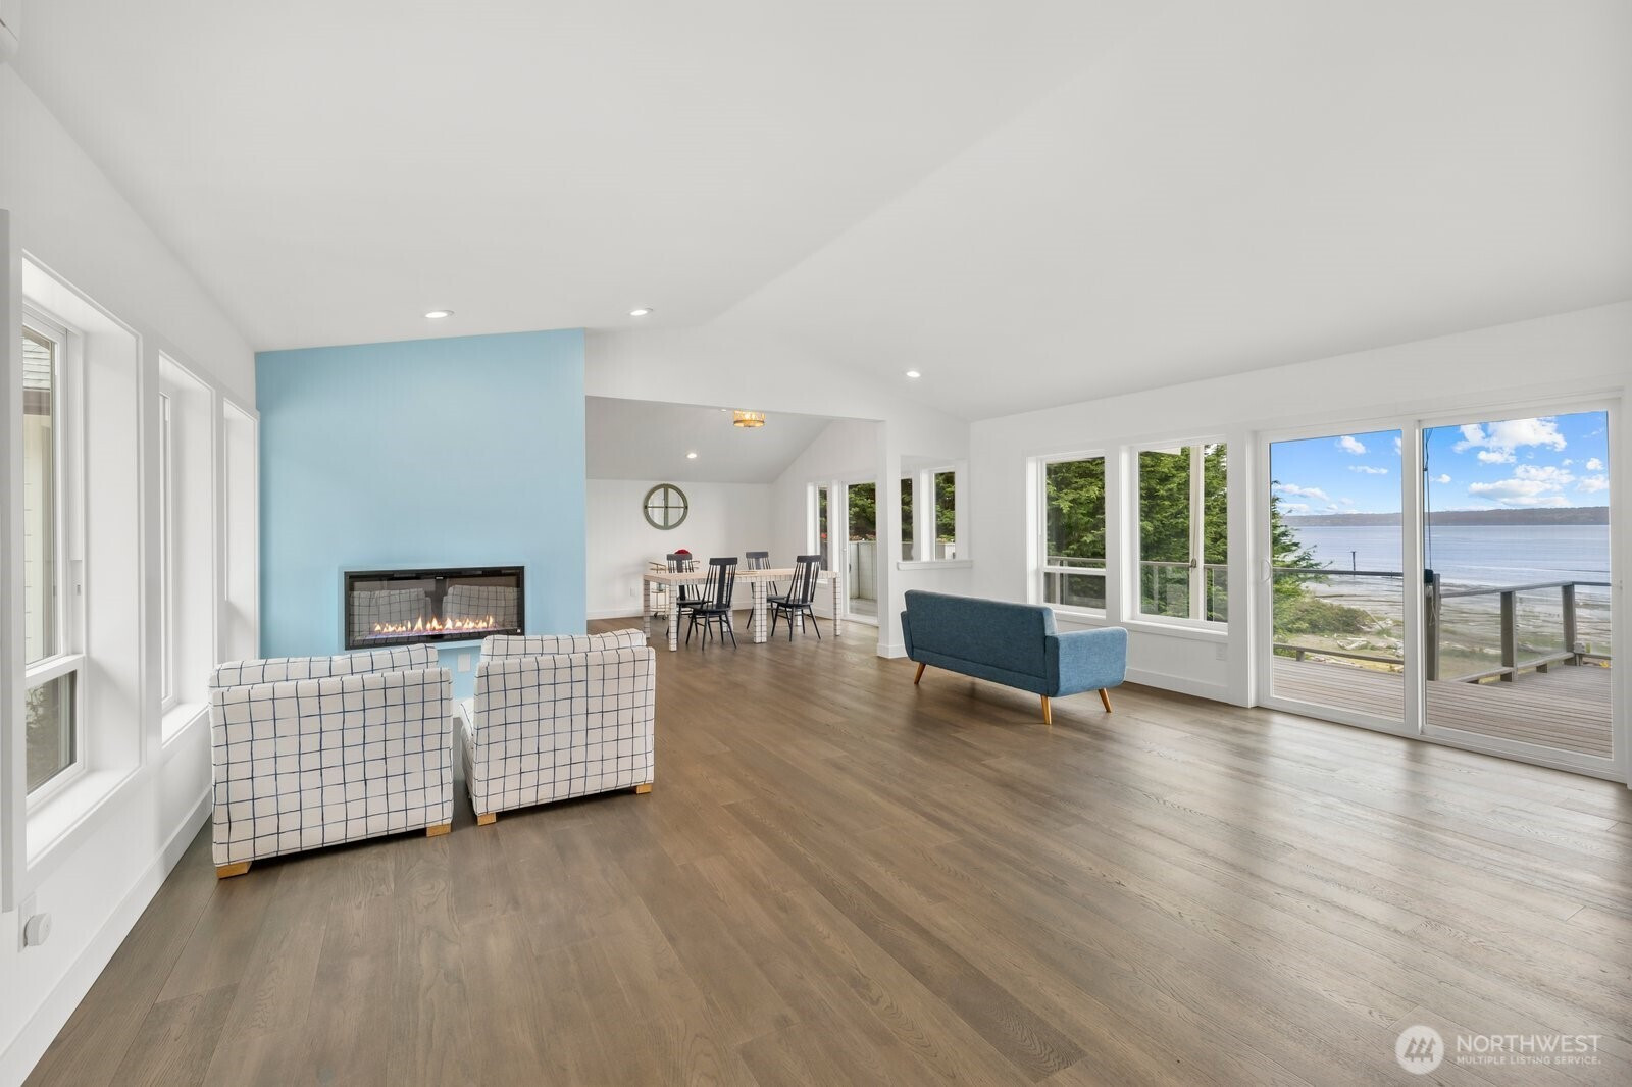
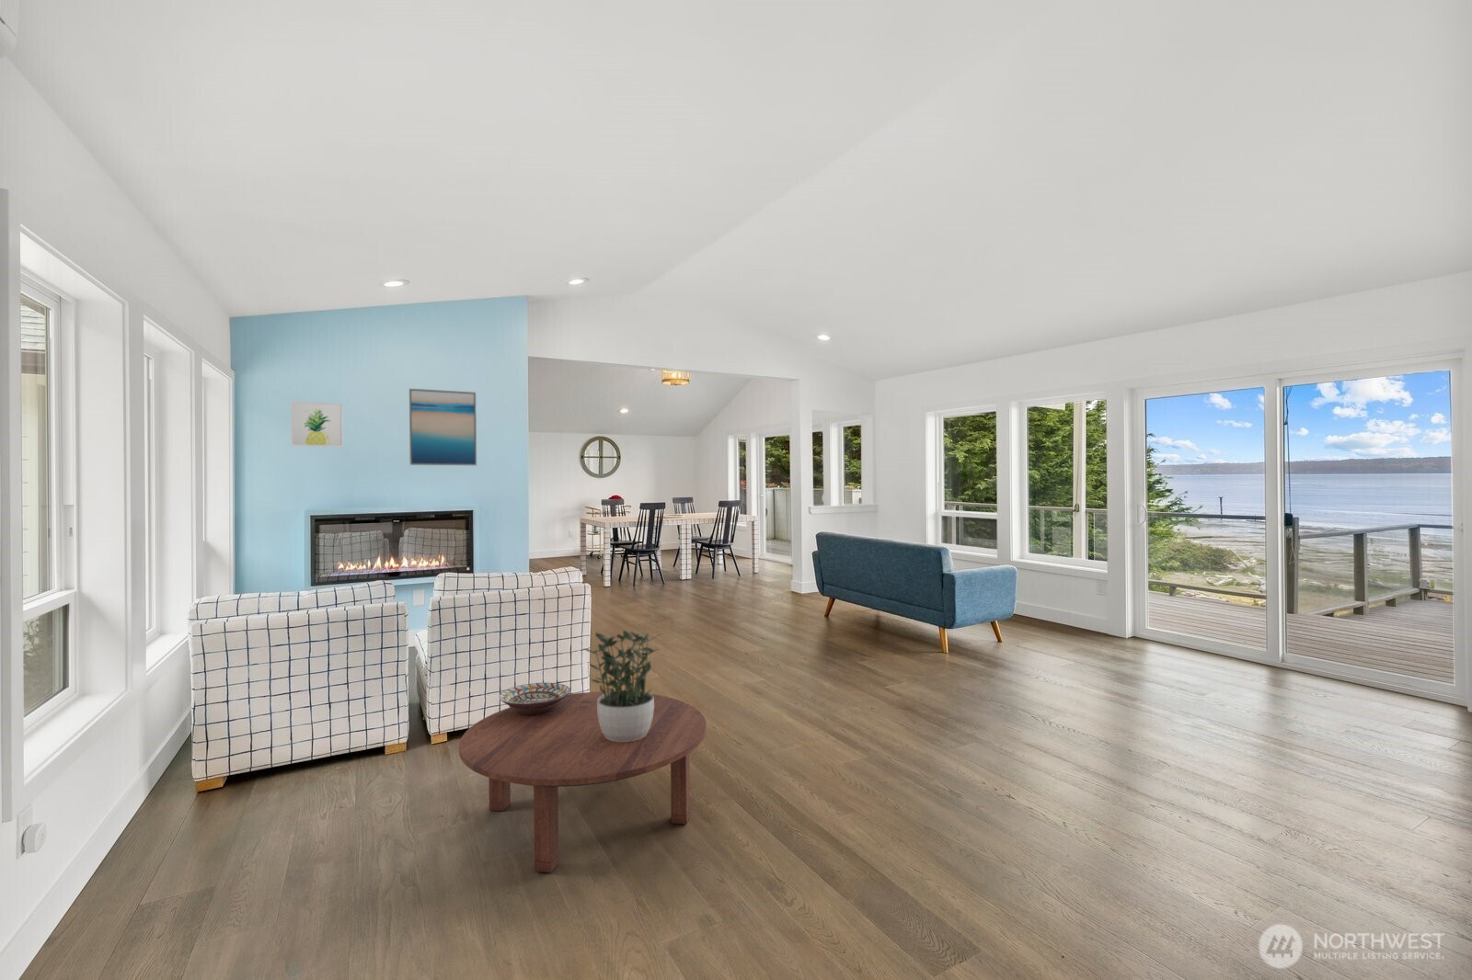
+ wall art (443, 428)
+ wall art (316, 423)
+ potted plant (624, 680)
+ coffee table (588, 770)
+ decorative bowl (534, 700)
